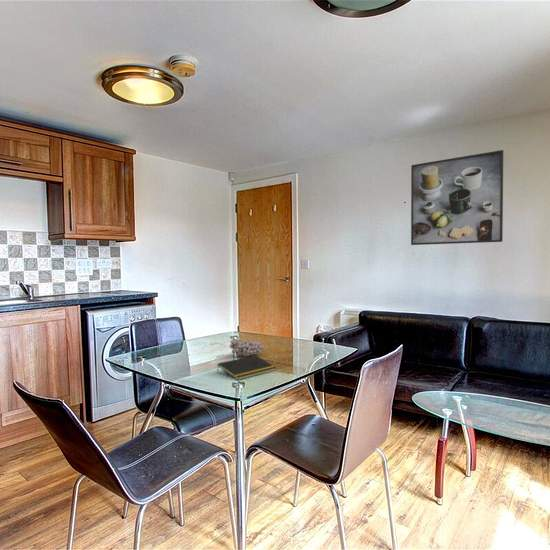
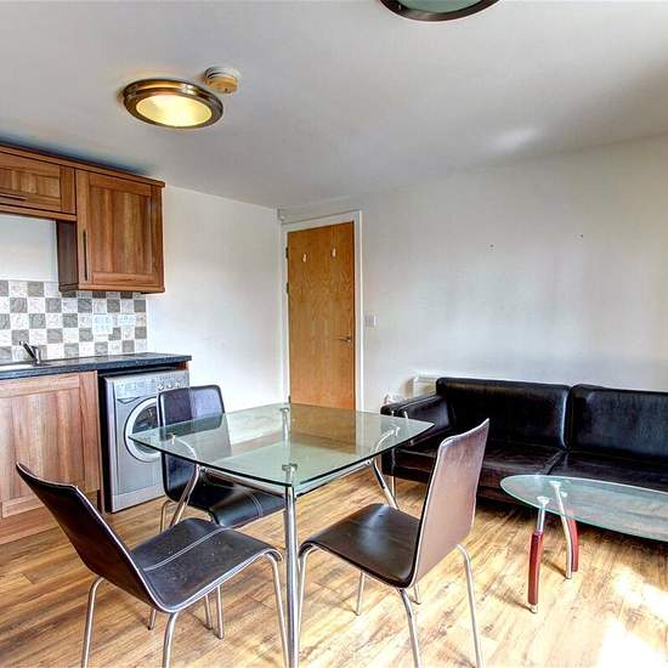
- fruit (247, 347)
- notepad (247, 366)
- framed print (454, 201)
